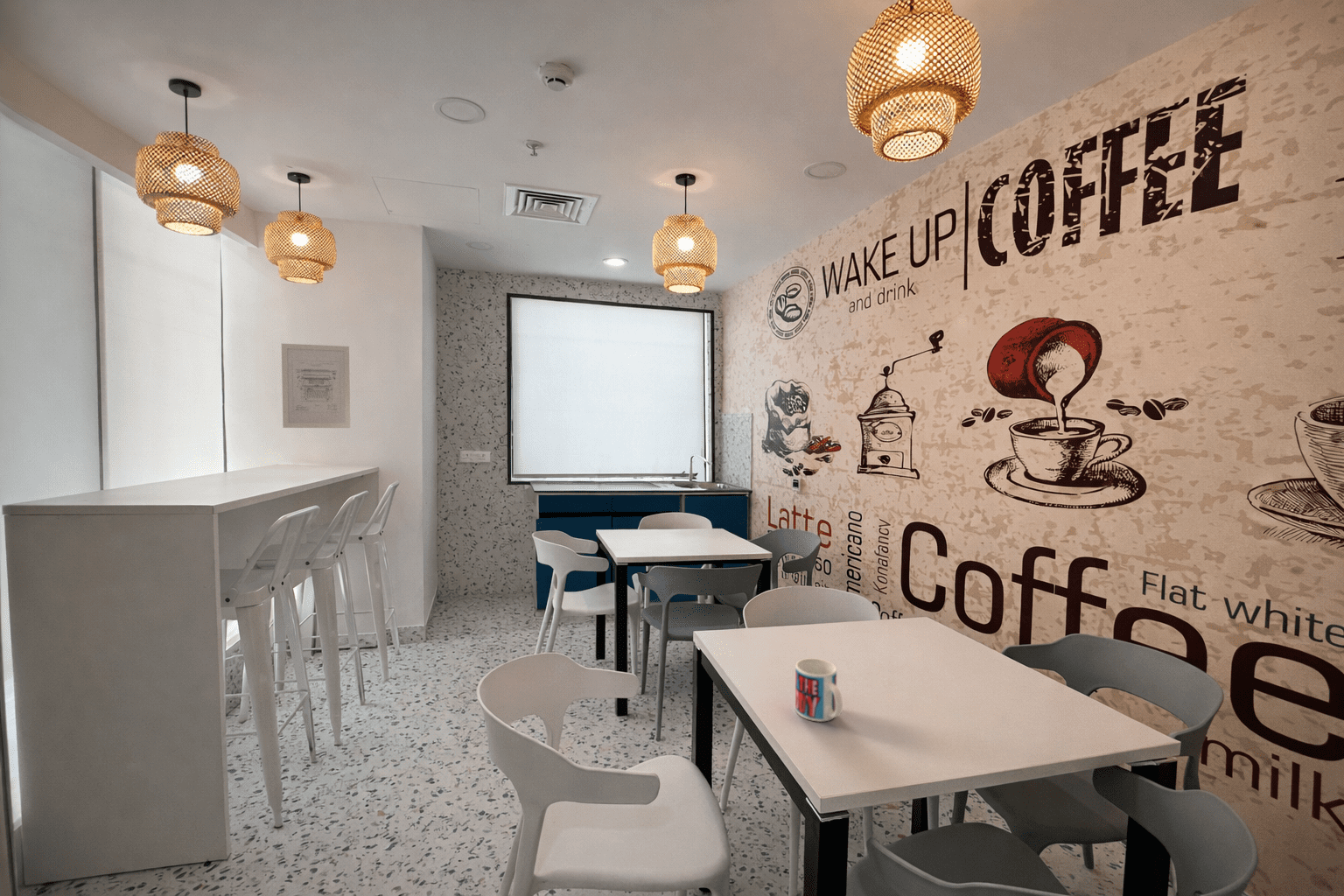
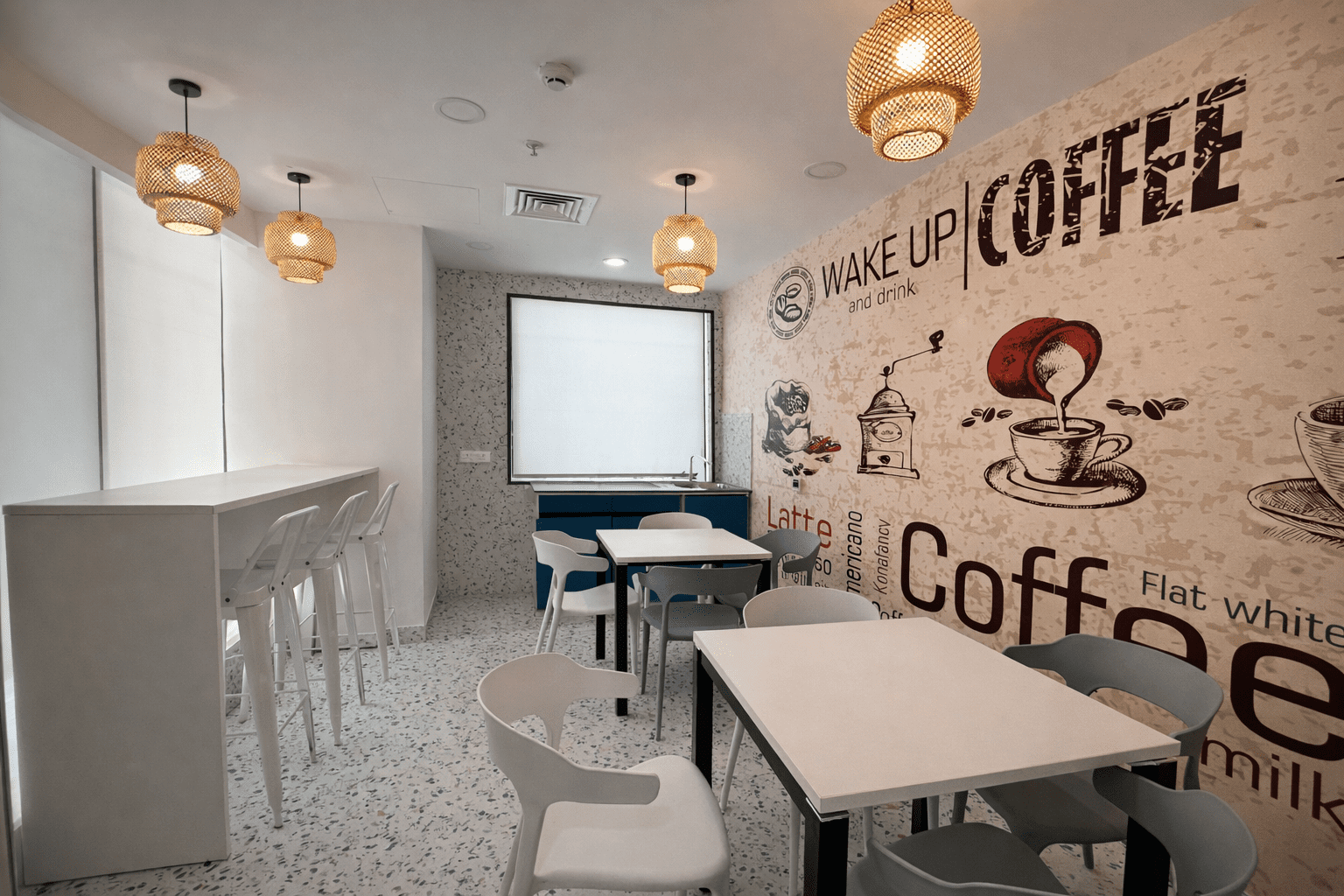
- wall art (317, 386)
- mug (822, 691)
